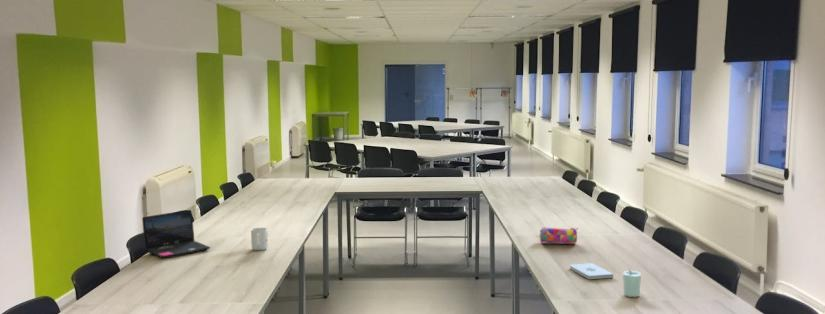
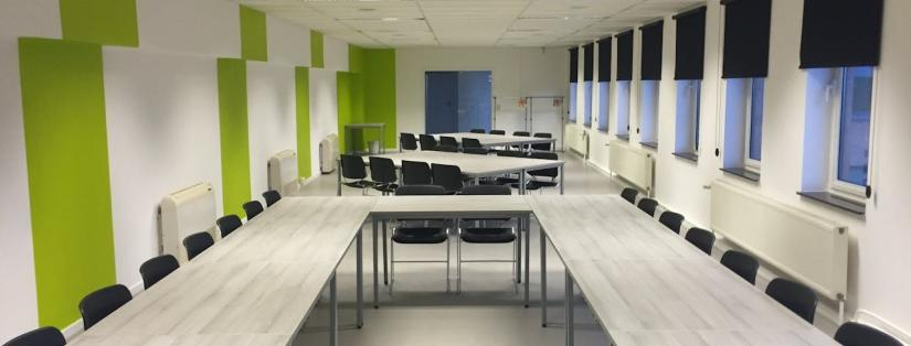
- pencil case (558, 235)
- laptop (176, 233)
- mug (259, 239)
- notepad (590, 271)
- cup (631, 281)
